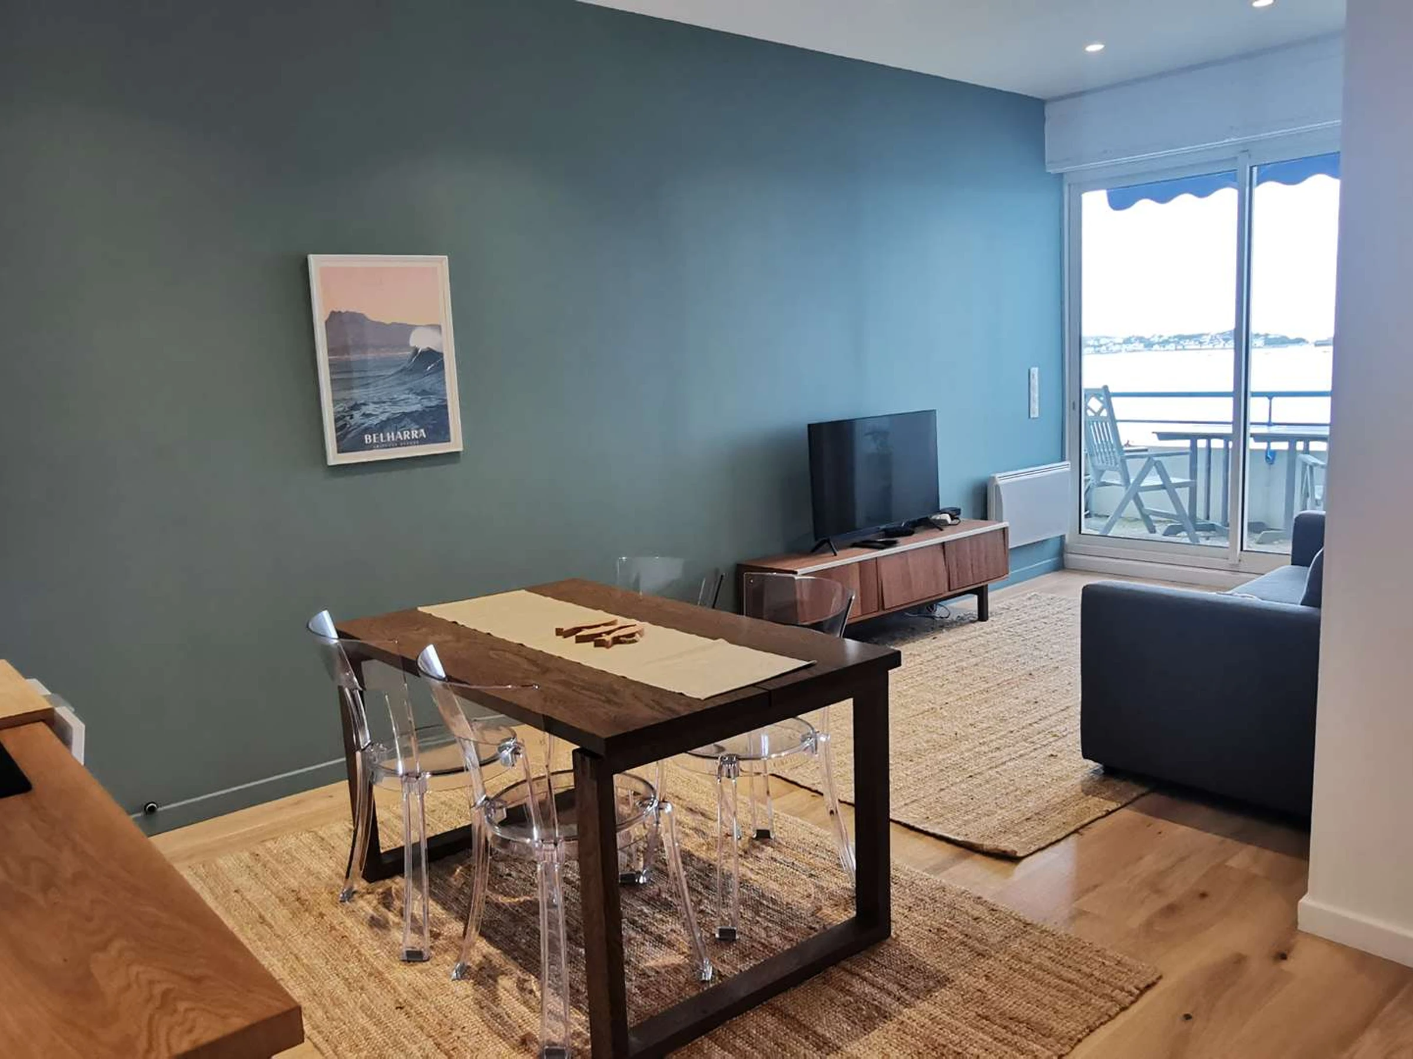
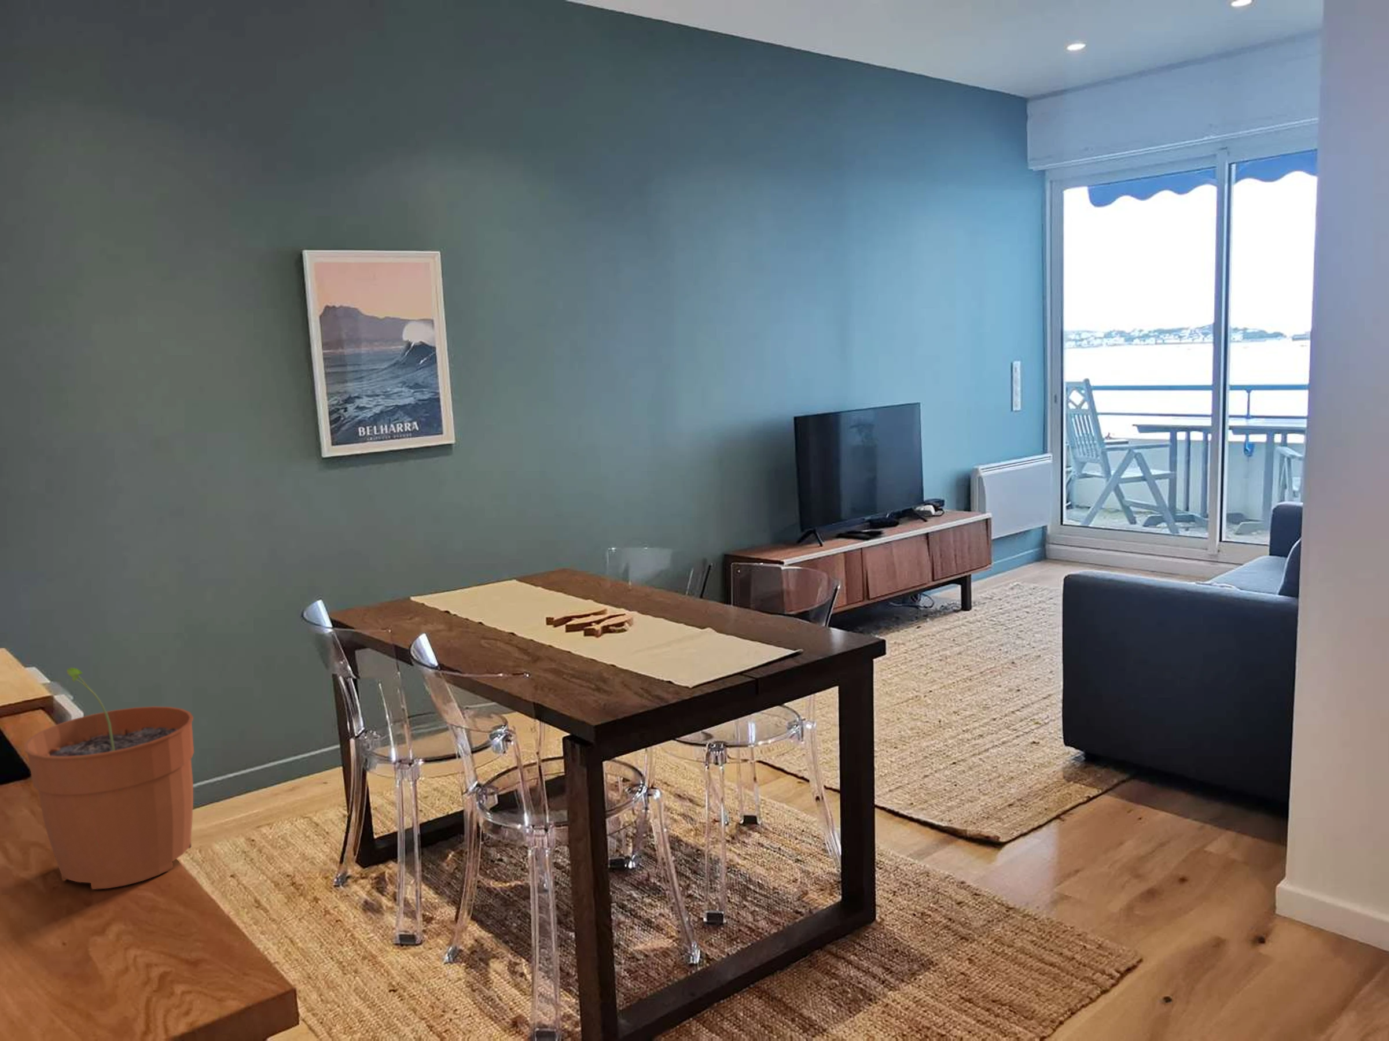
+ plant pot (115, 763)
